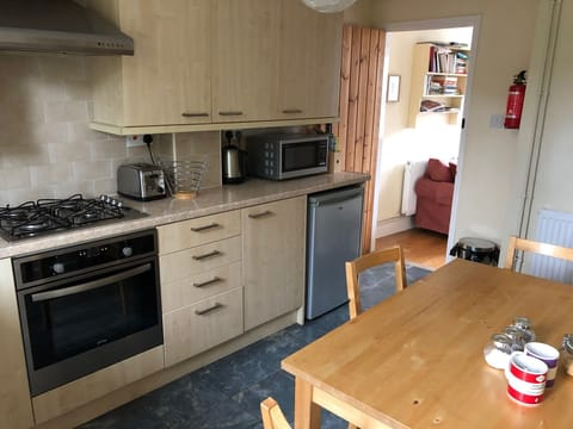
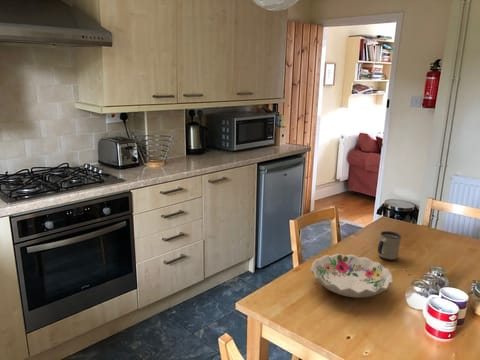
+ mug (386, 246)
+ decorative bowl (350, 278)
